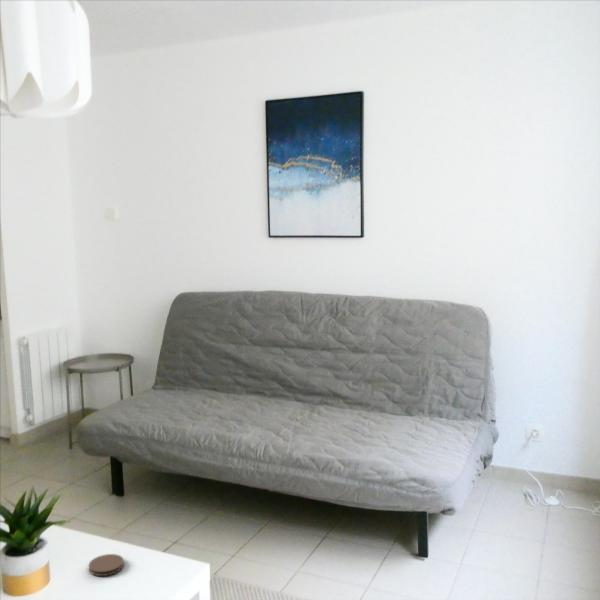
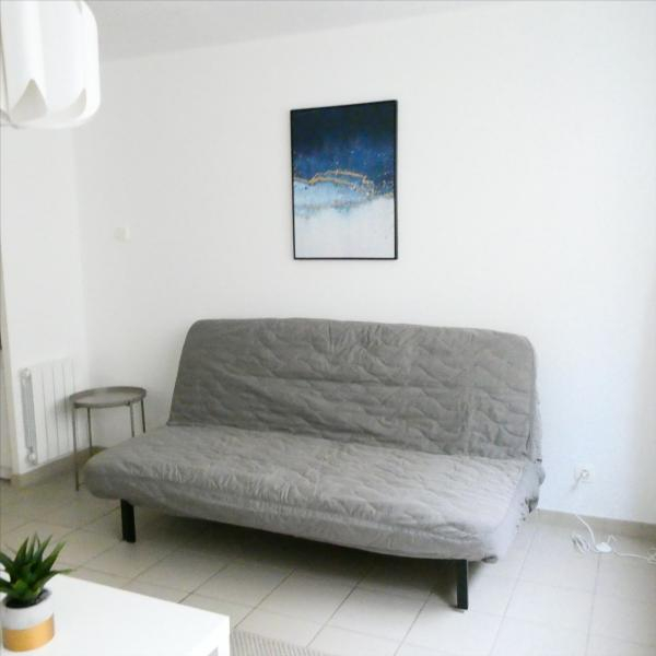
- coaster (106, 564)
